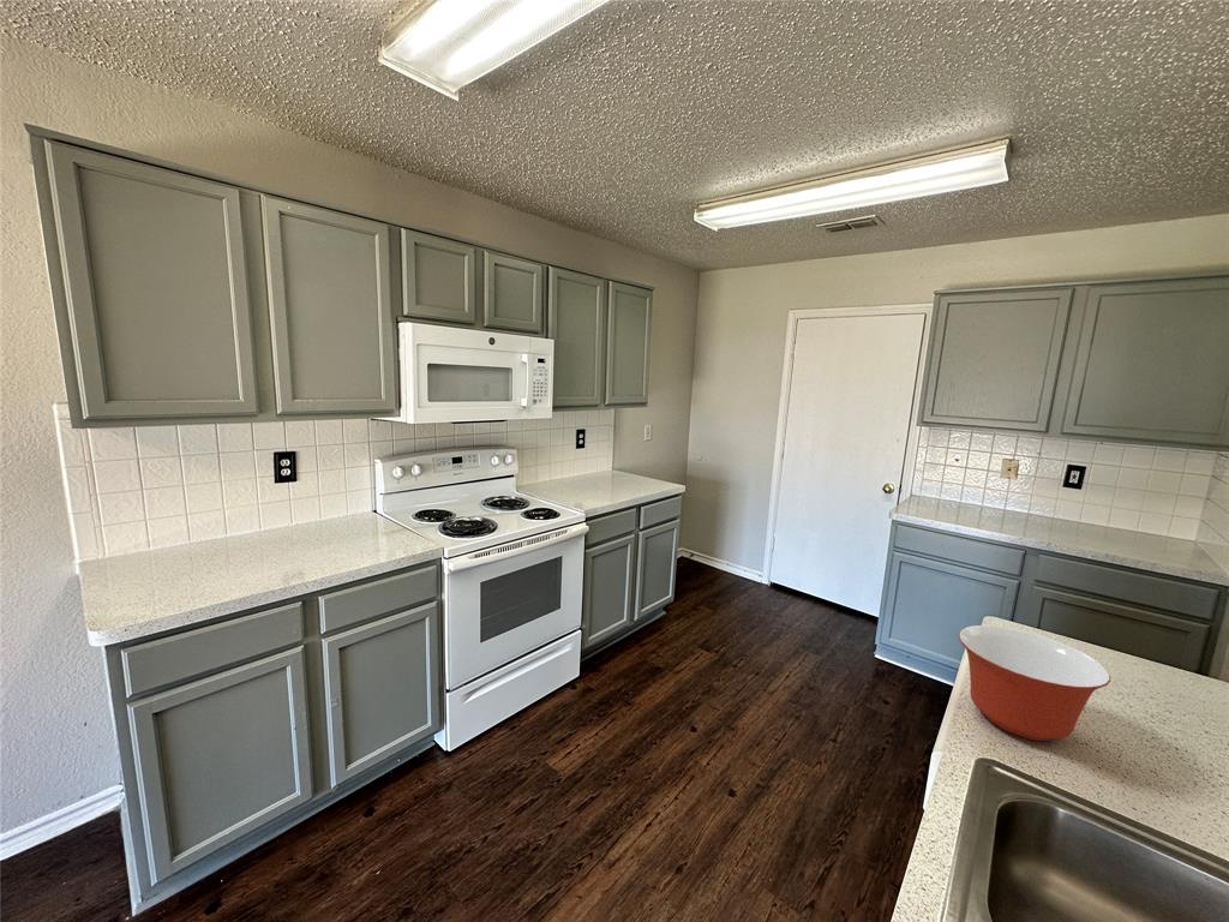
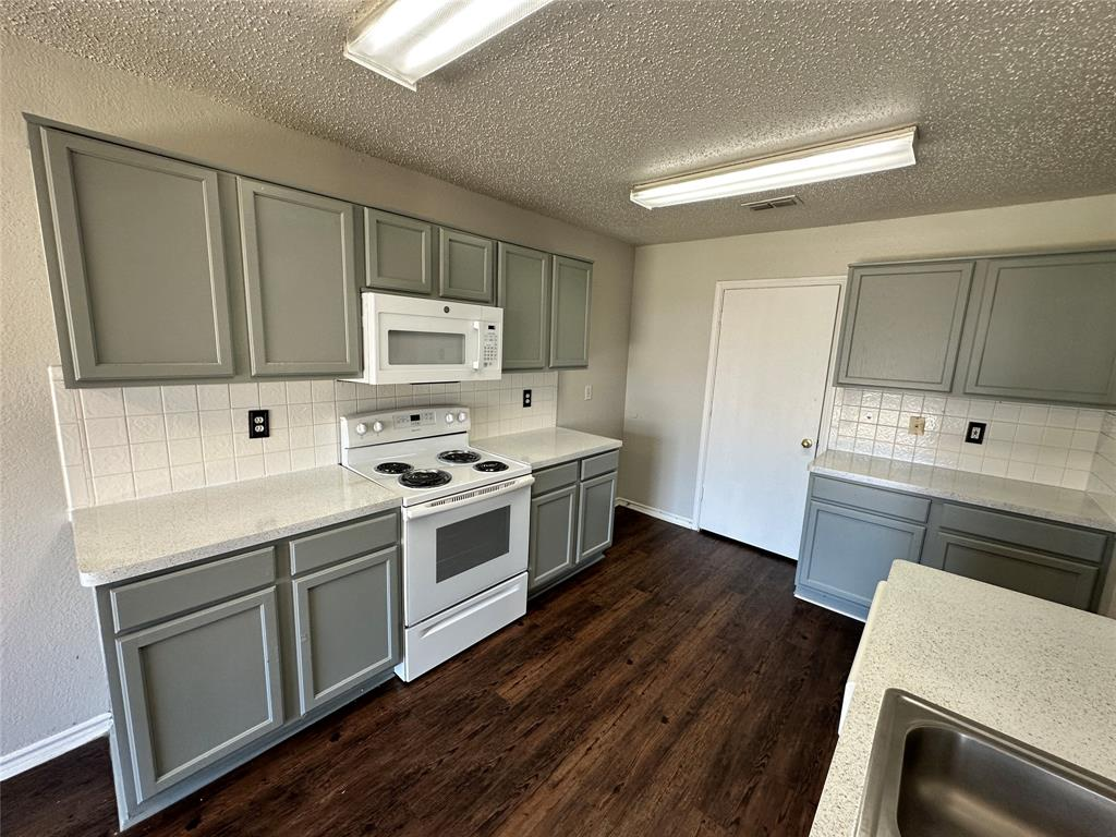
- mixing bowl (1023, 687)
